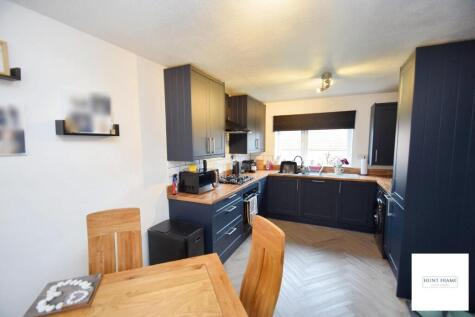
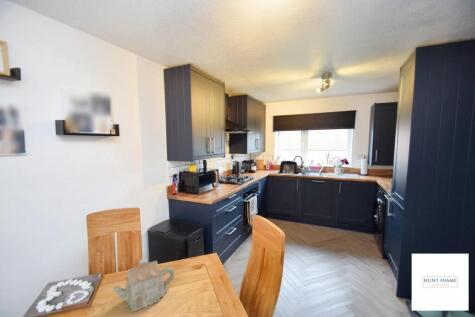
+ teapot (145, 279)
